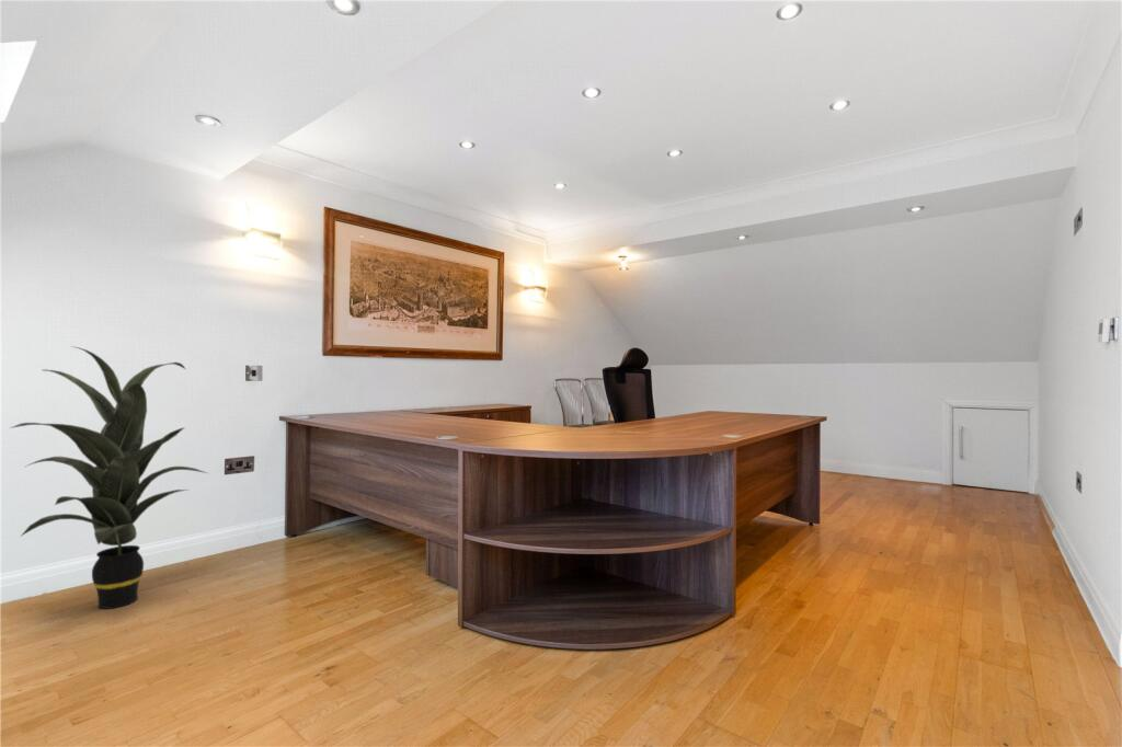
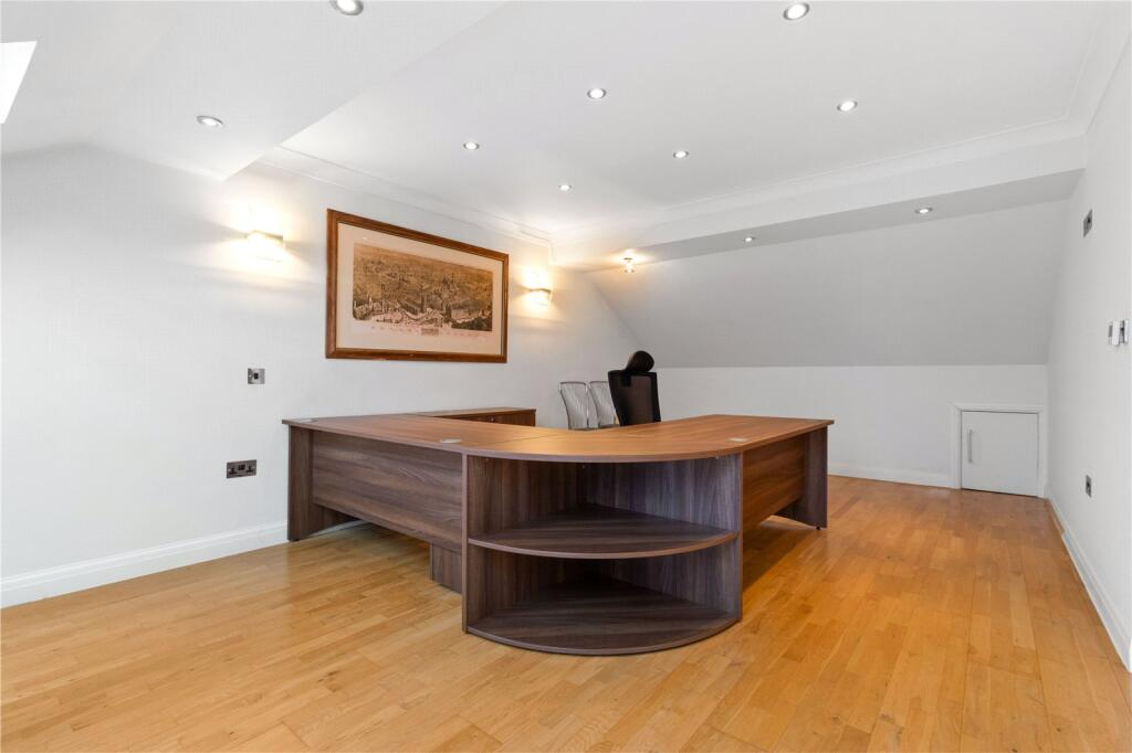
- indoor plant (106, 475)
